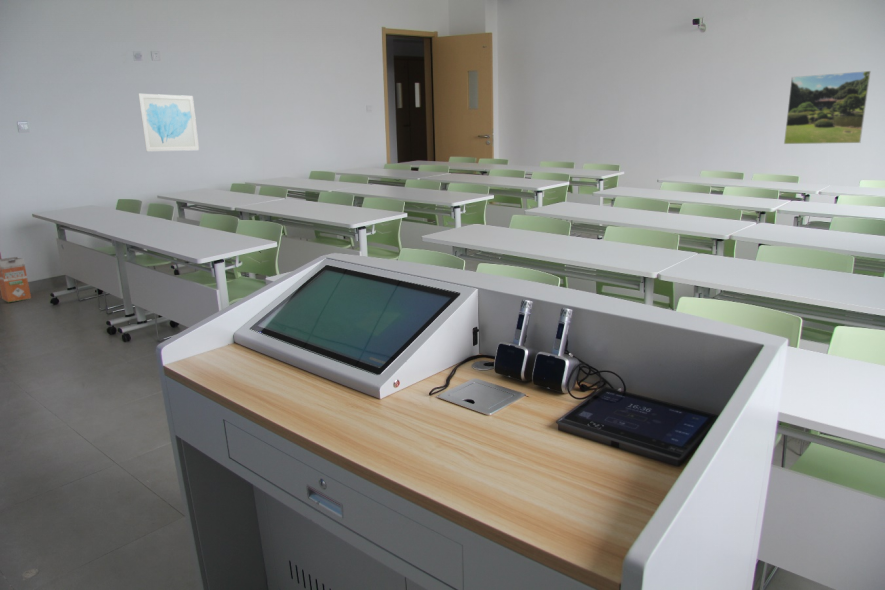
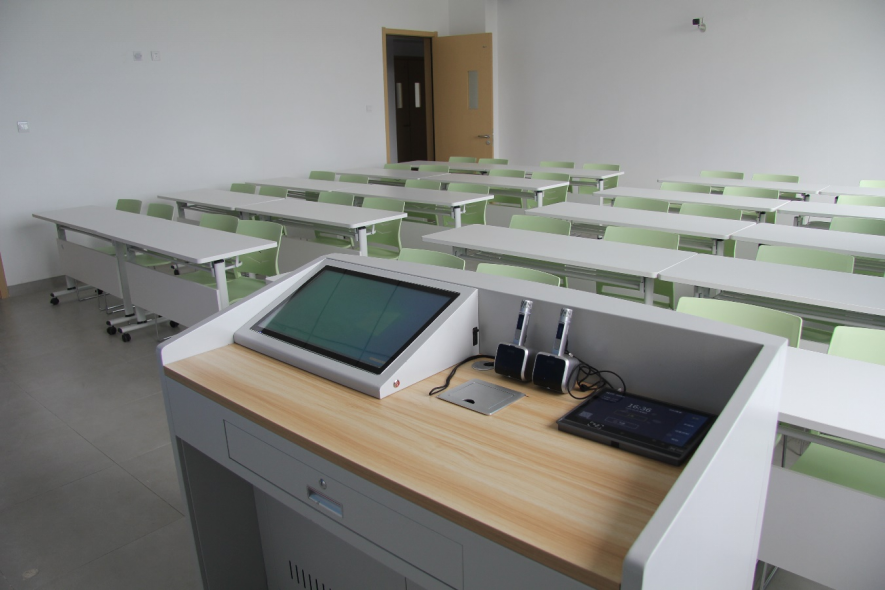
- waste bin (13, 278)
- wall art (170, 123)
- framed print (825, 109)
